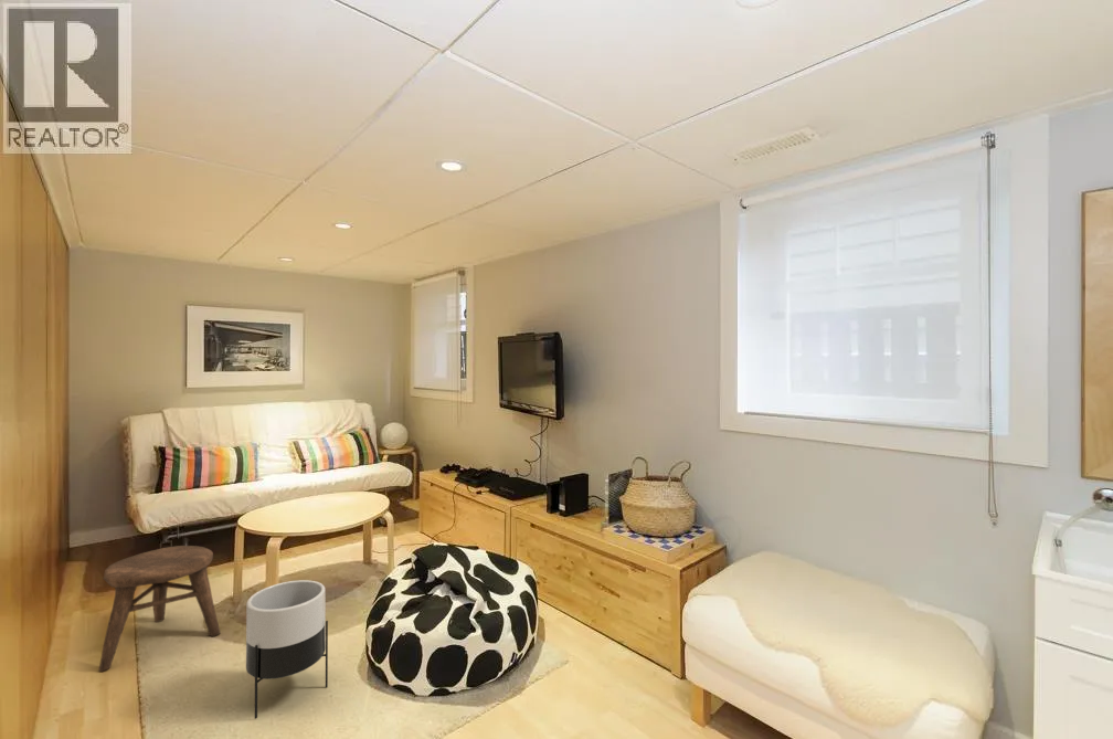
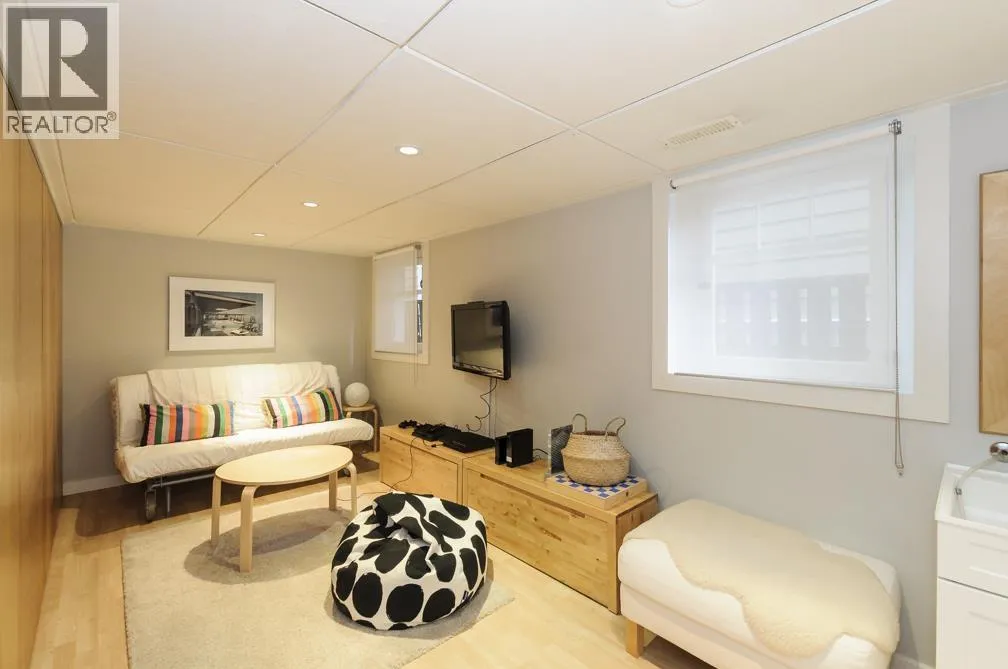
- stool (166, 599)
- planter (287, 643)
